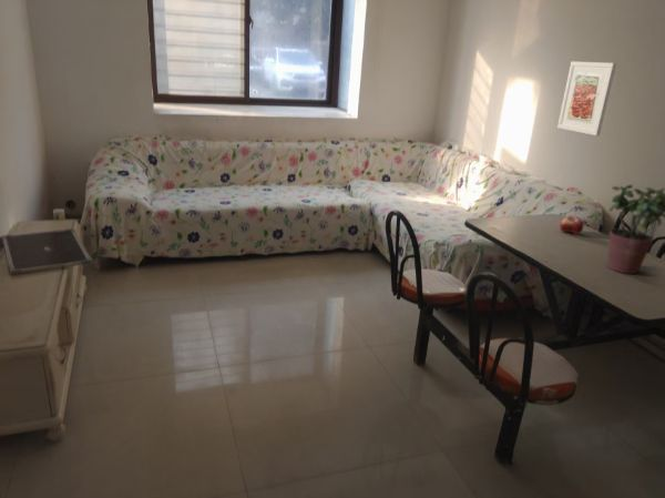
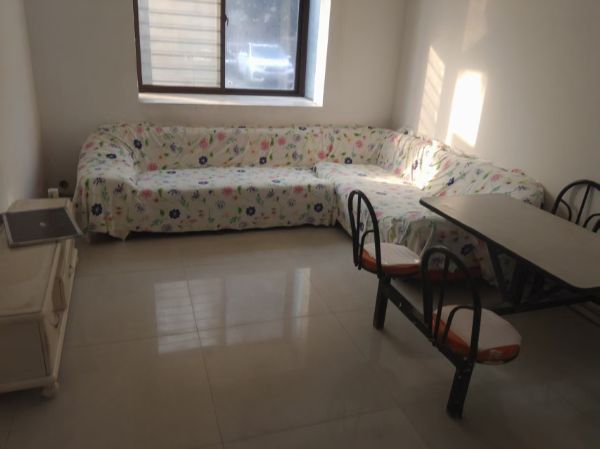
- fruit (572, 224)
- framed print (584, 98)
- potted plant (632, 226)
